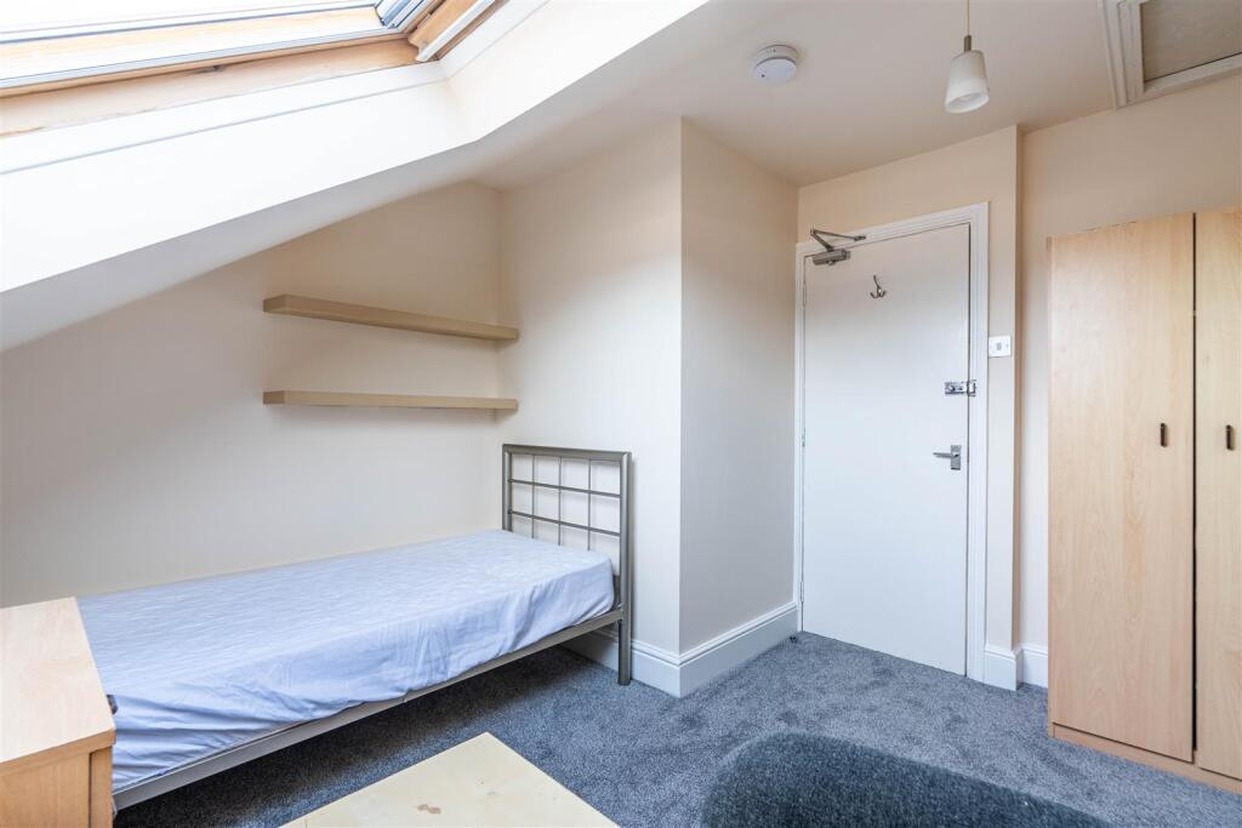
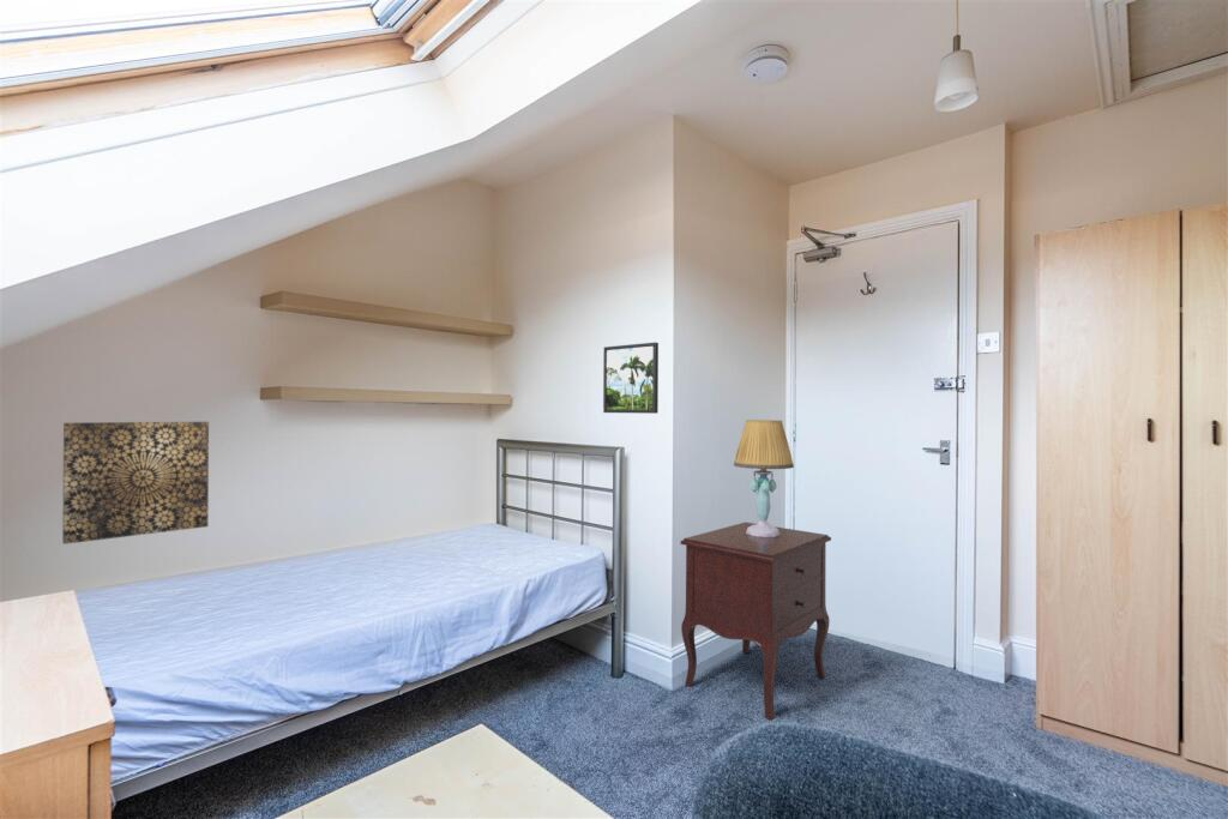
+ wall art (140, 477)
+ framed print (630, 379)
+ table lamp (763, 476)
+ nightstand (757, 608)
